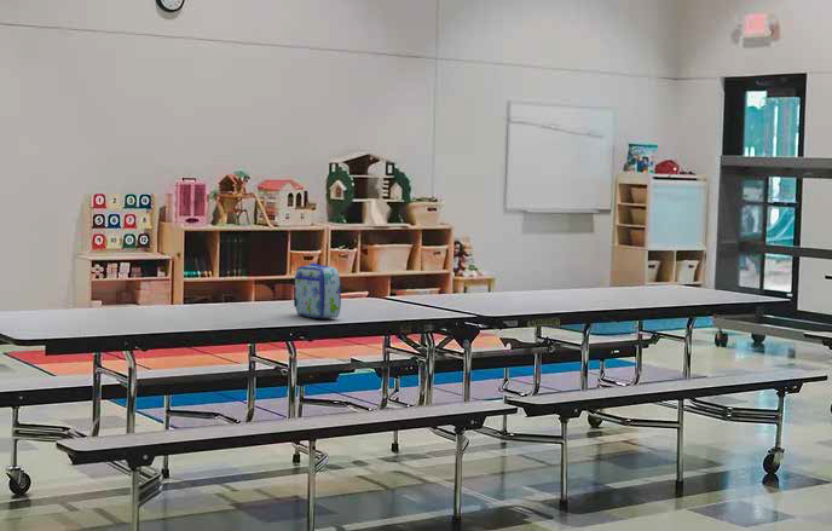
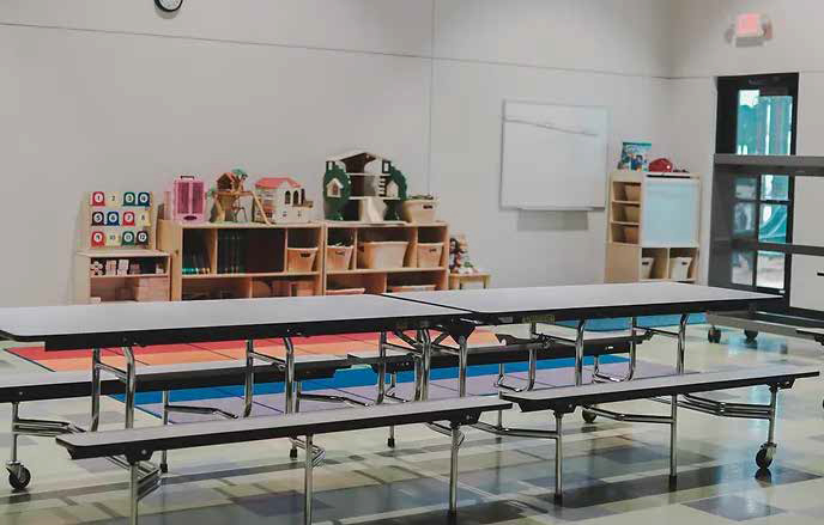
- lunch box (317, 290)
